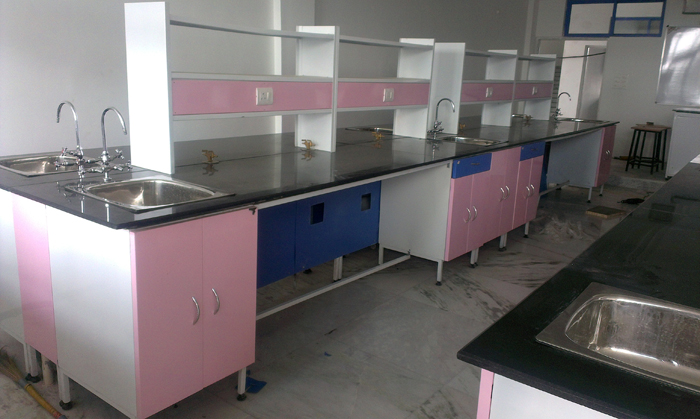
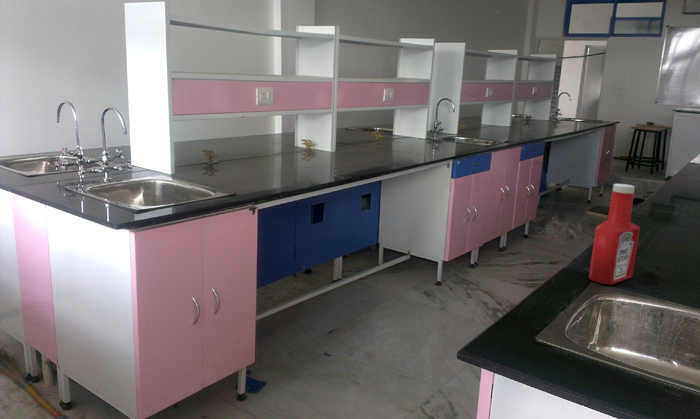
+ soap bottle (617, 232)
